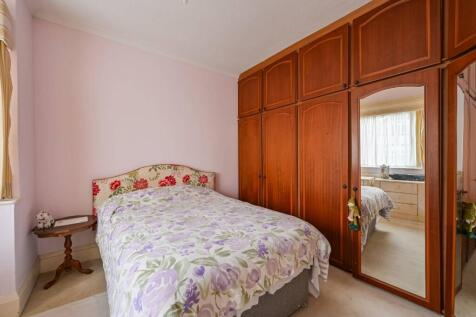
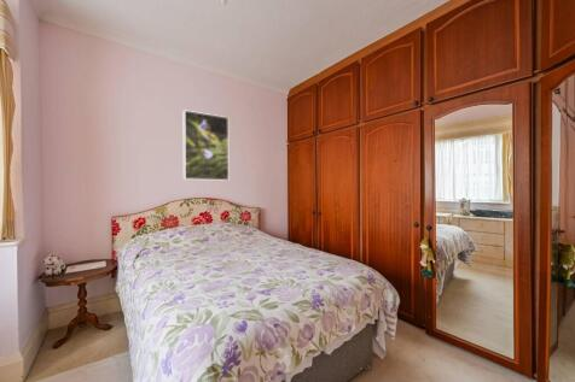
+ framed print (207, 147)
